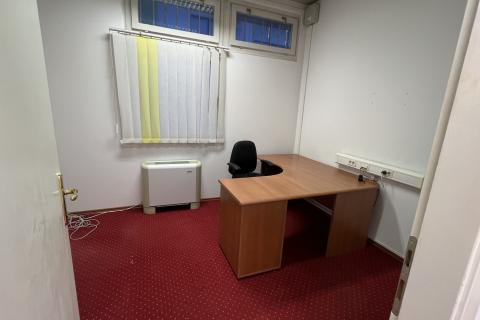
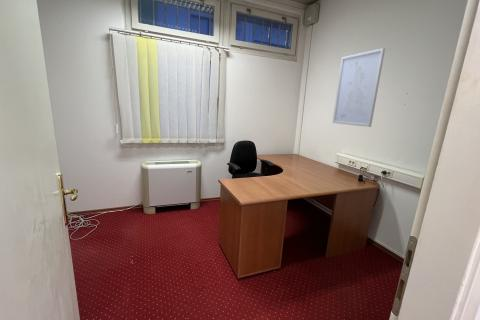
+ wall art (355, 90)
